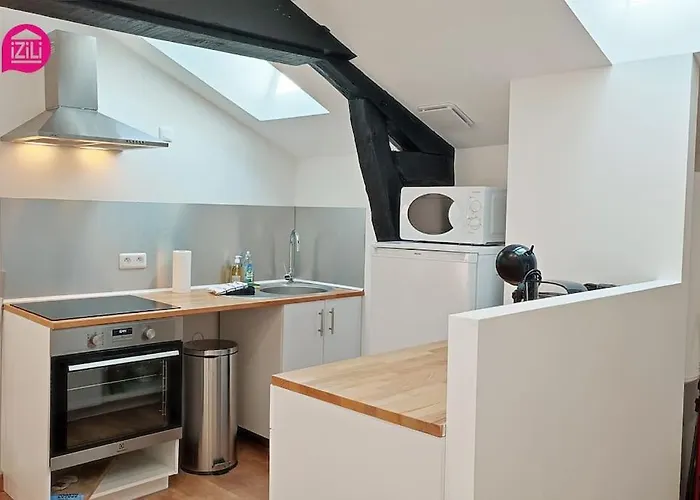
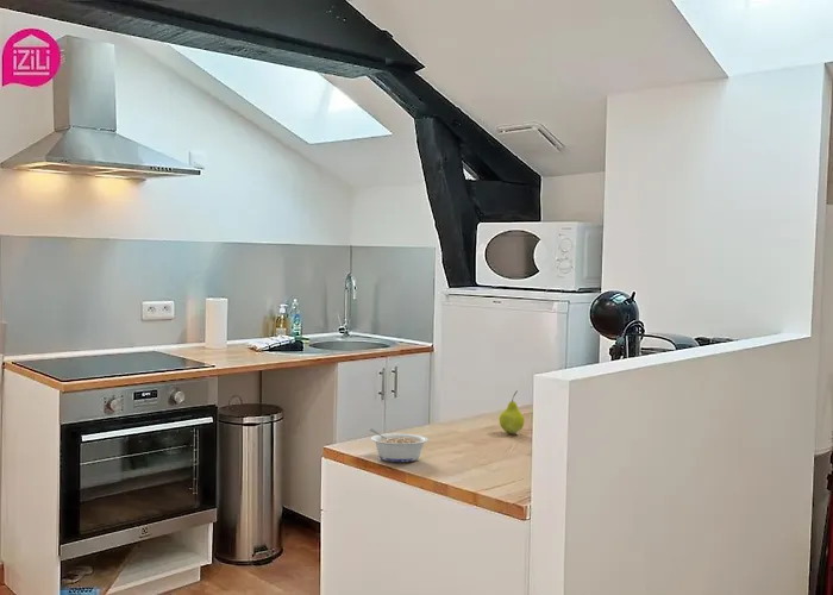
+ fruit (511, 412)
+ legume (396, 446)
